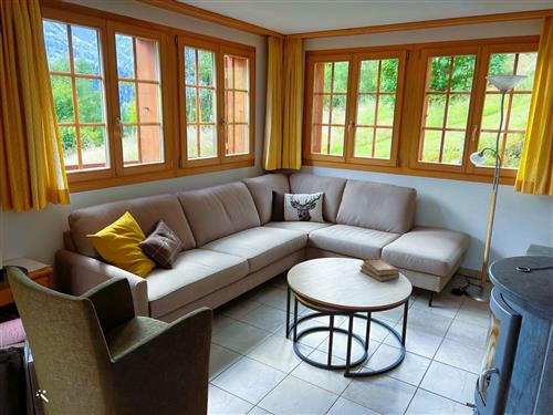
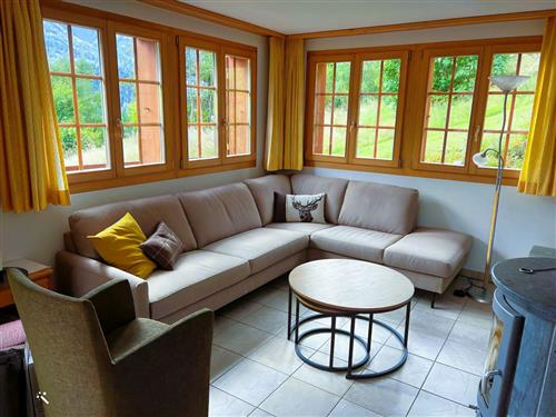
- book set (378, 268)
